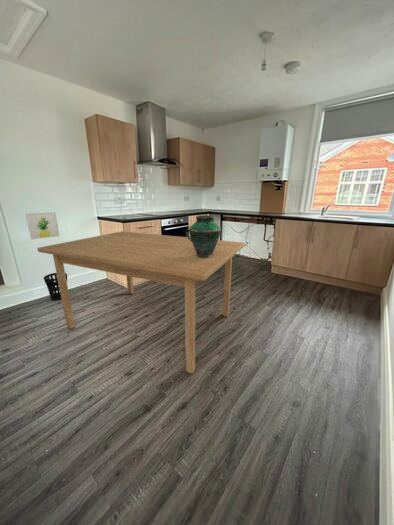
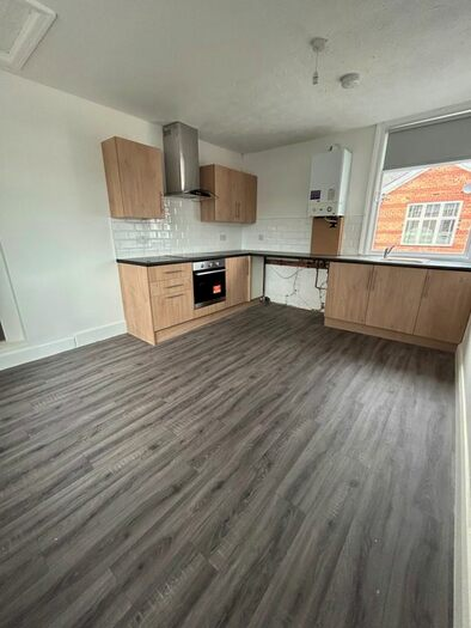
- wall art (43, 225)
- table (151, 280)
- vase (202, 236)
- wastebasket (57, 286)
